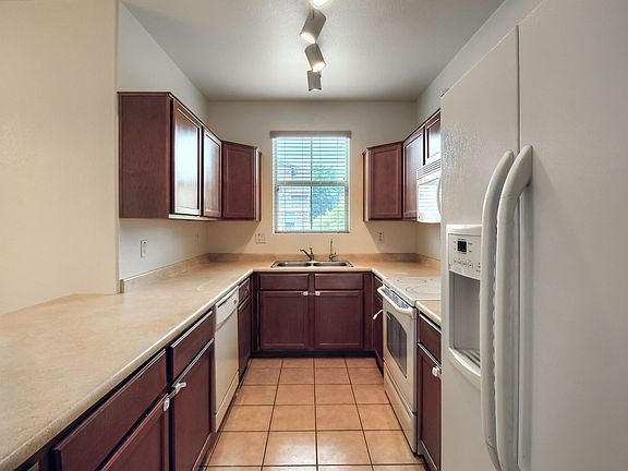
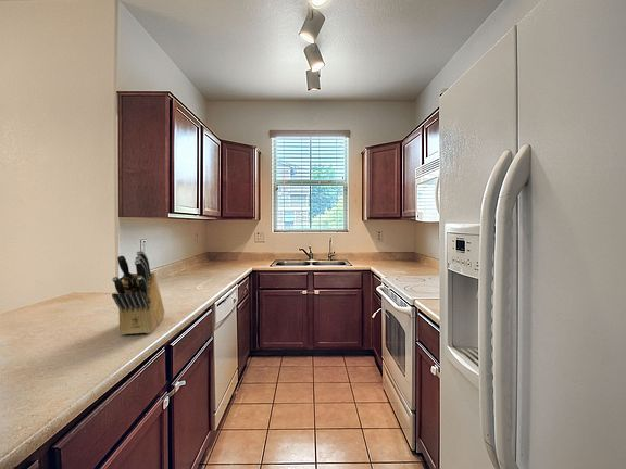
+ knife block (140, 289)
